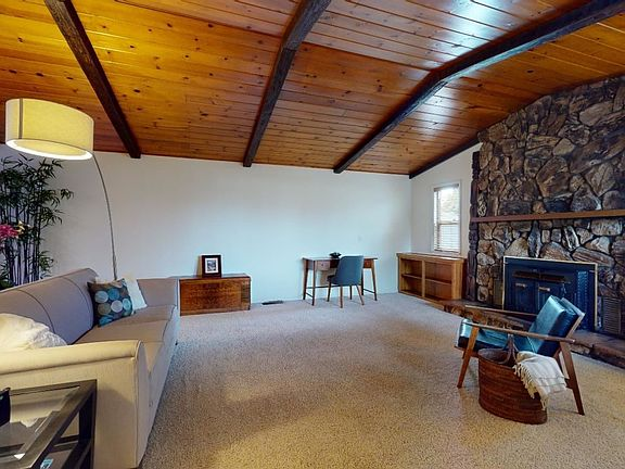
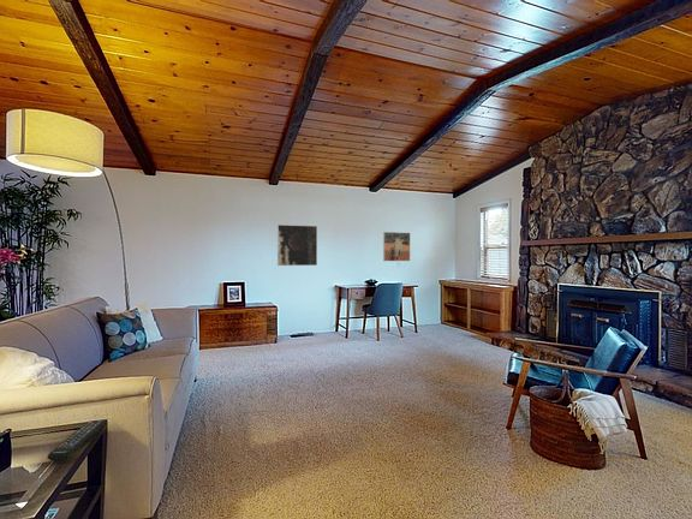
+ remote control (79, 437)
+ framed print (297, 245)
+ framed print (396, 246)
